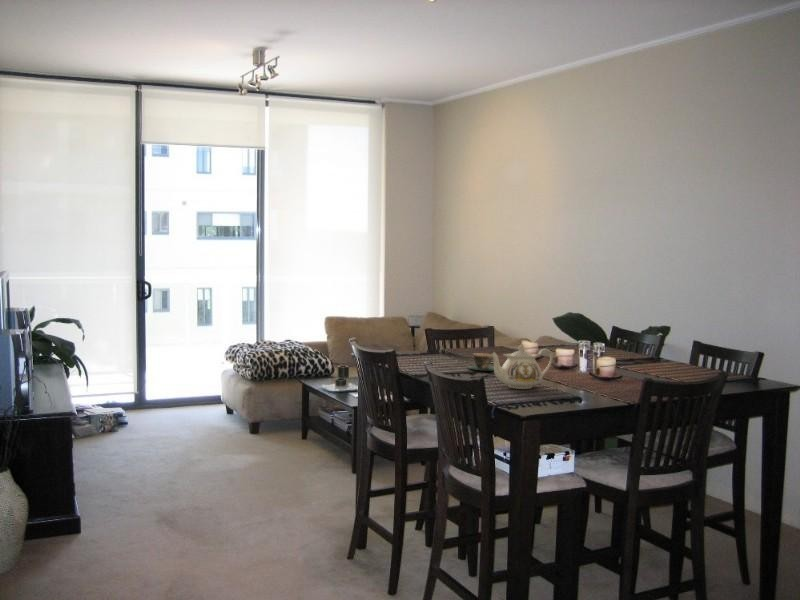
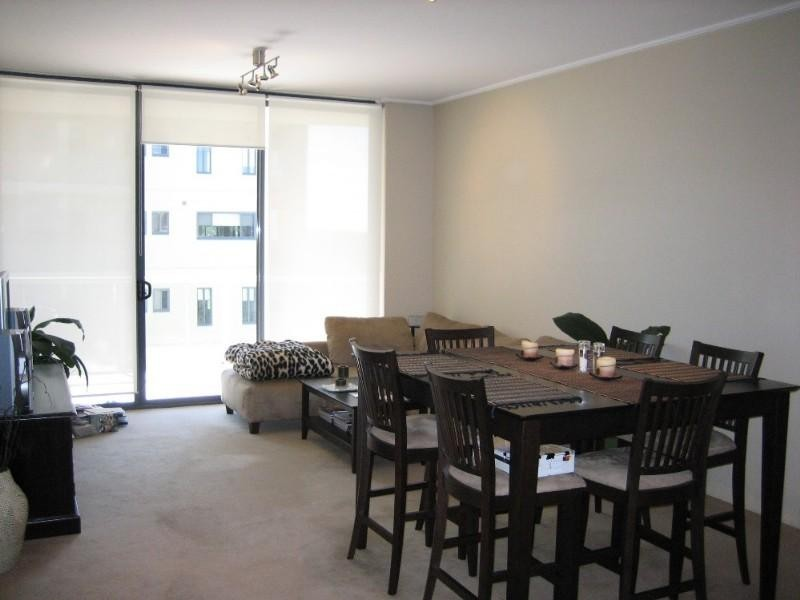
- teapot (521, 365)
- teacup (482, 361)
